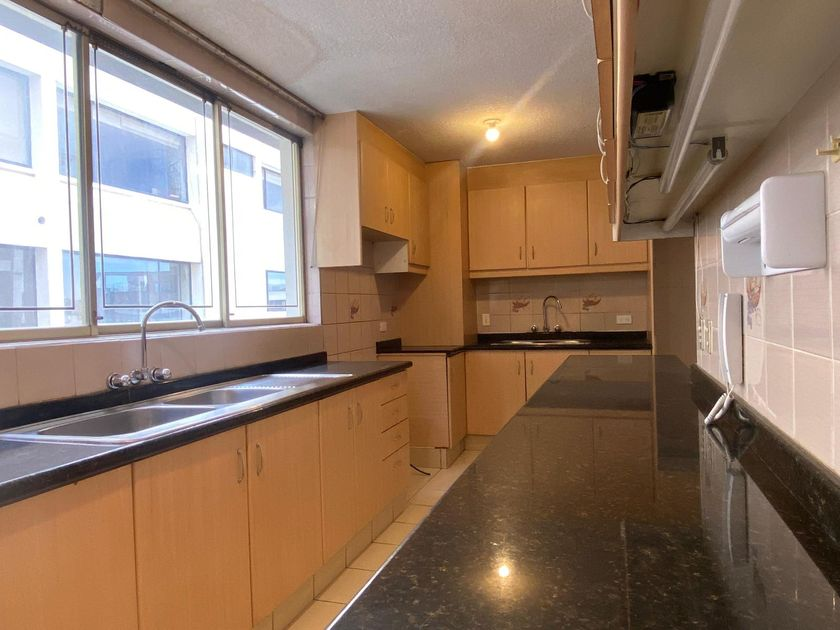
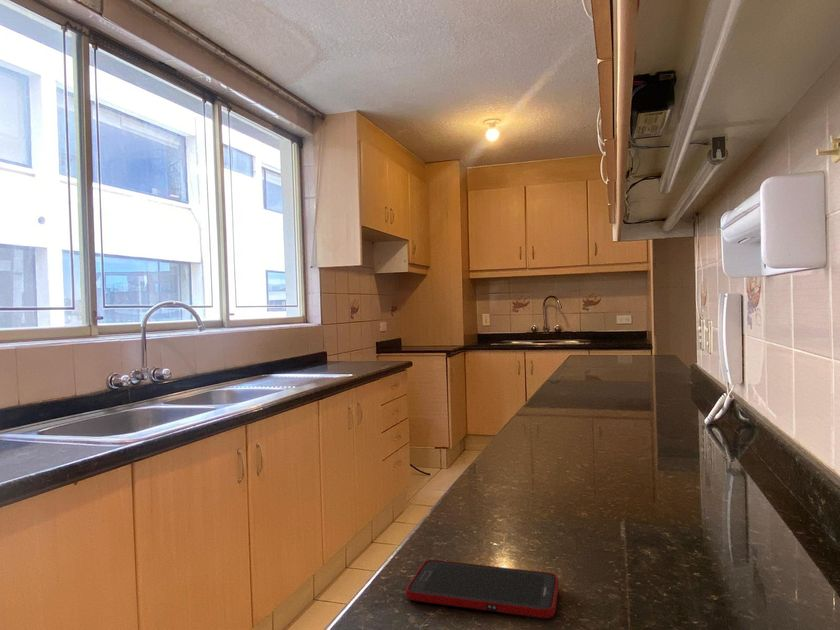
+ cell phone (483, 586)
